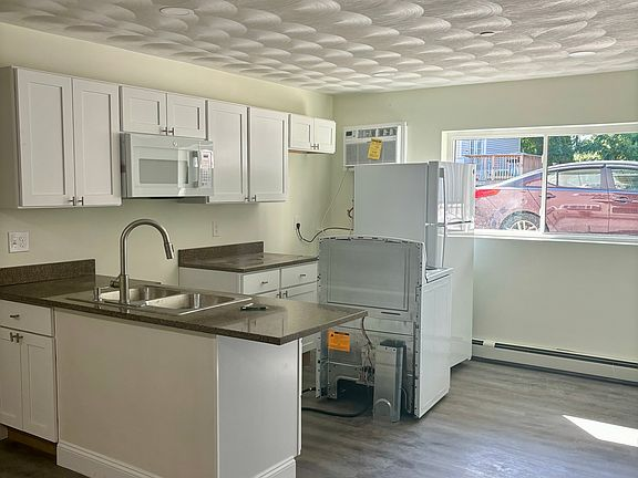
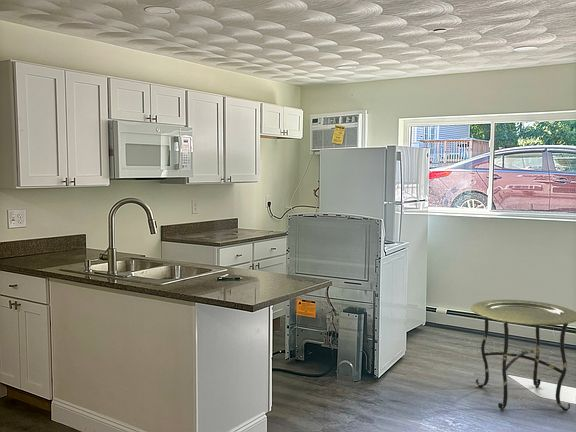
+ side table (522, 354)
